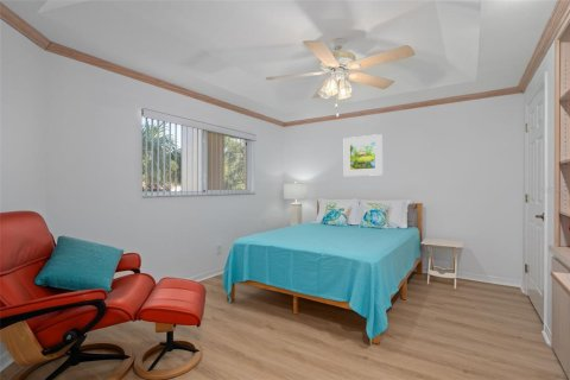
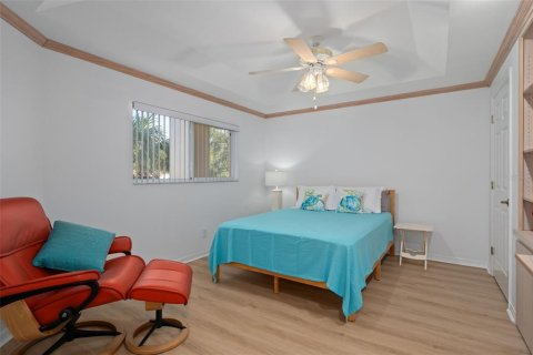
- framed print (362, 156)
